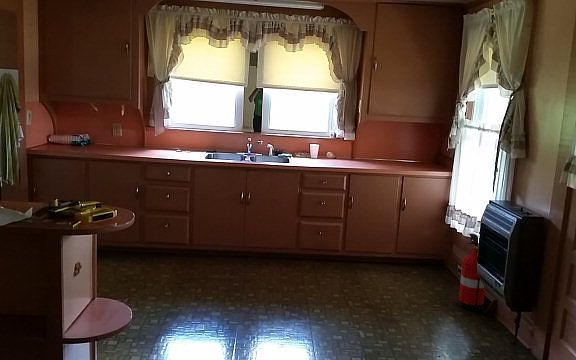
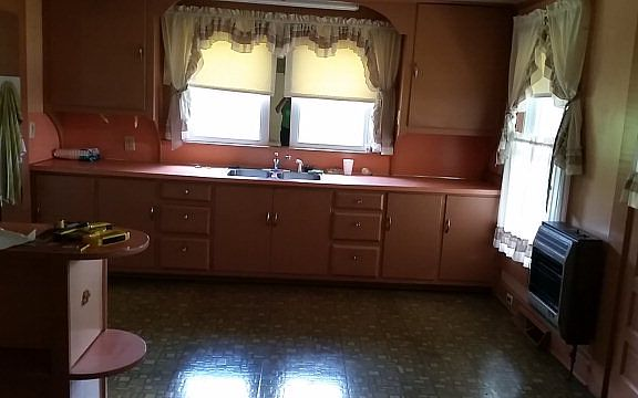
- fire extinguisher (473, 271)
